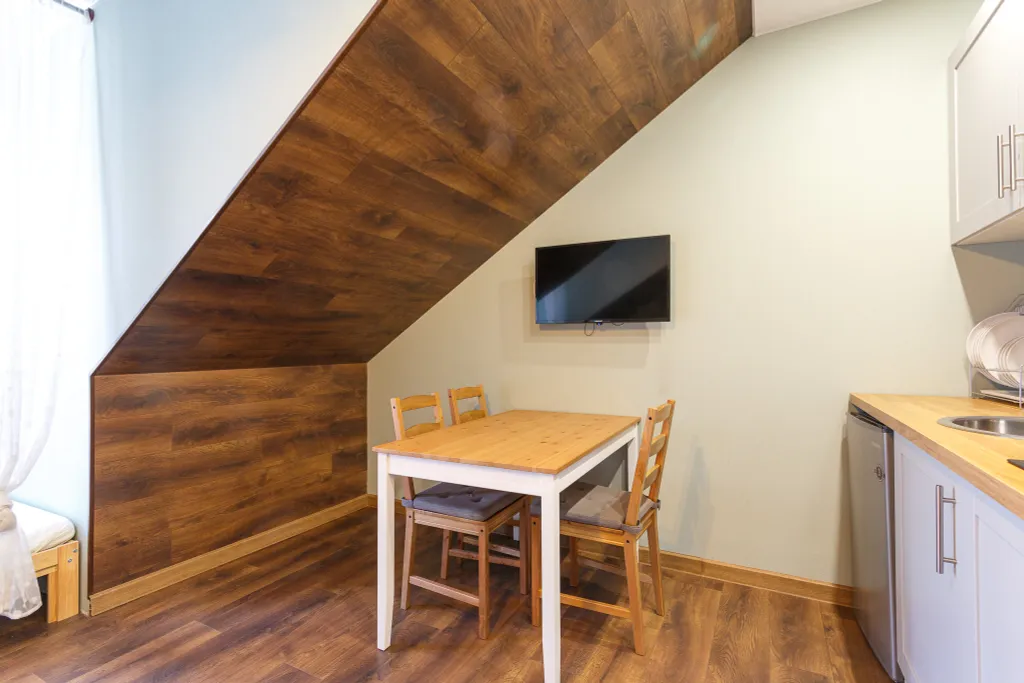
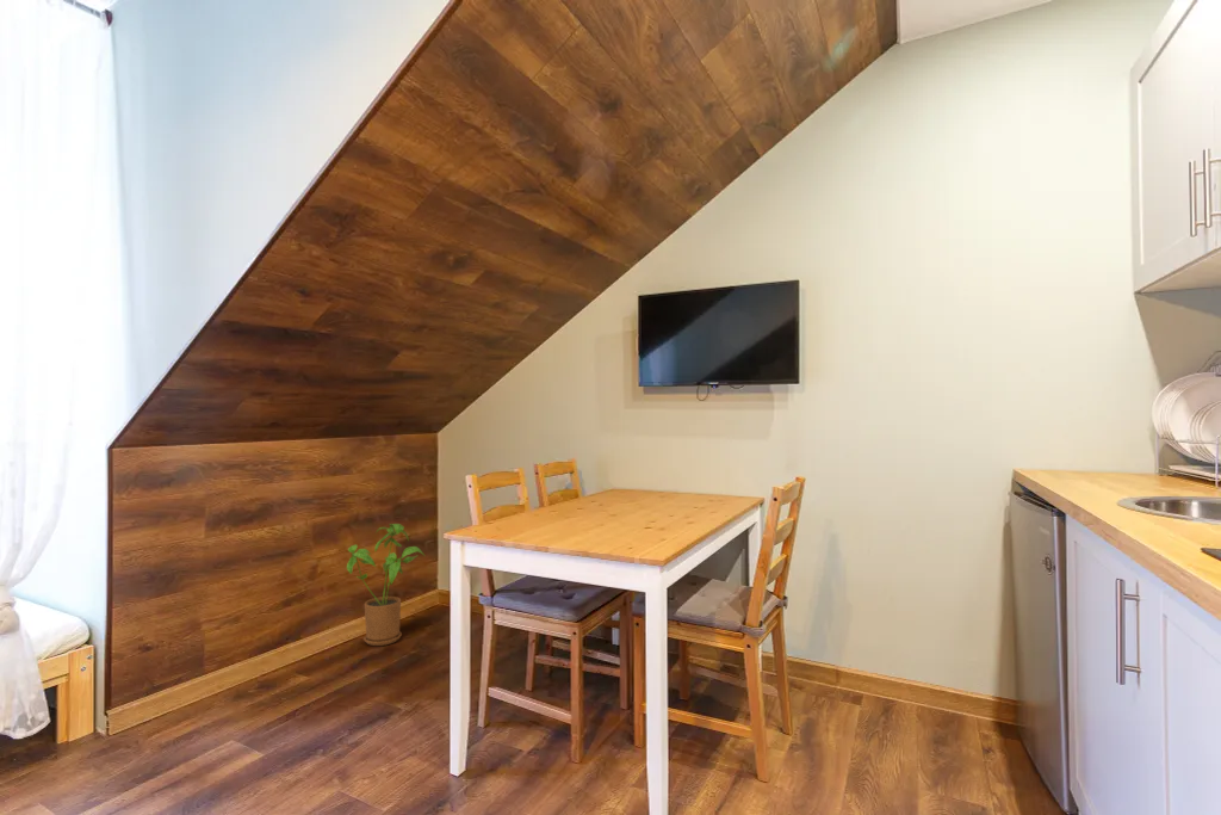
+ house plant (388, 582)
